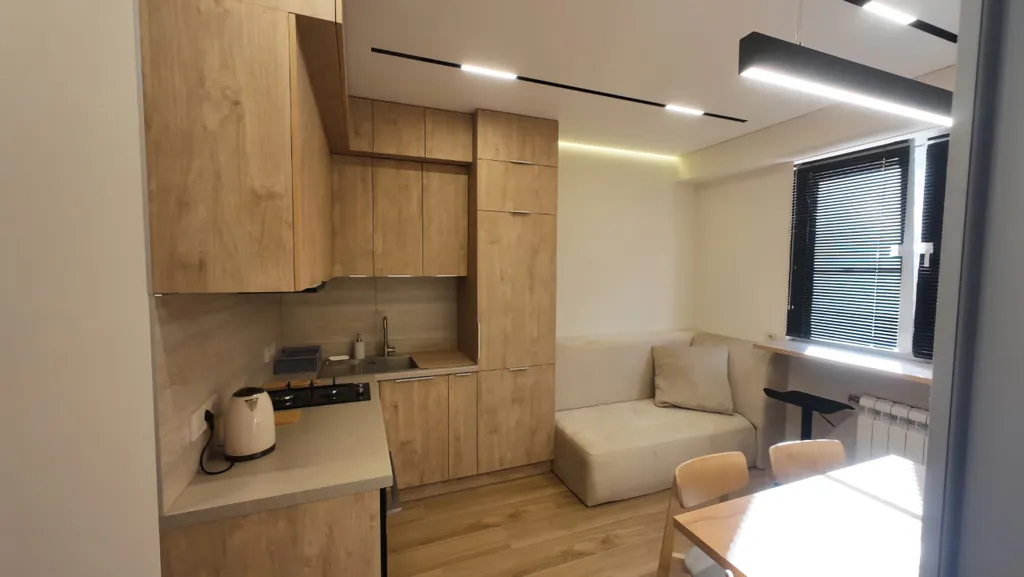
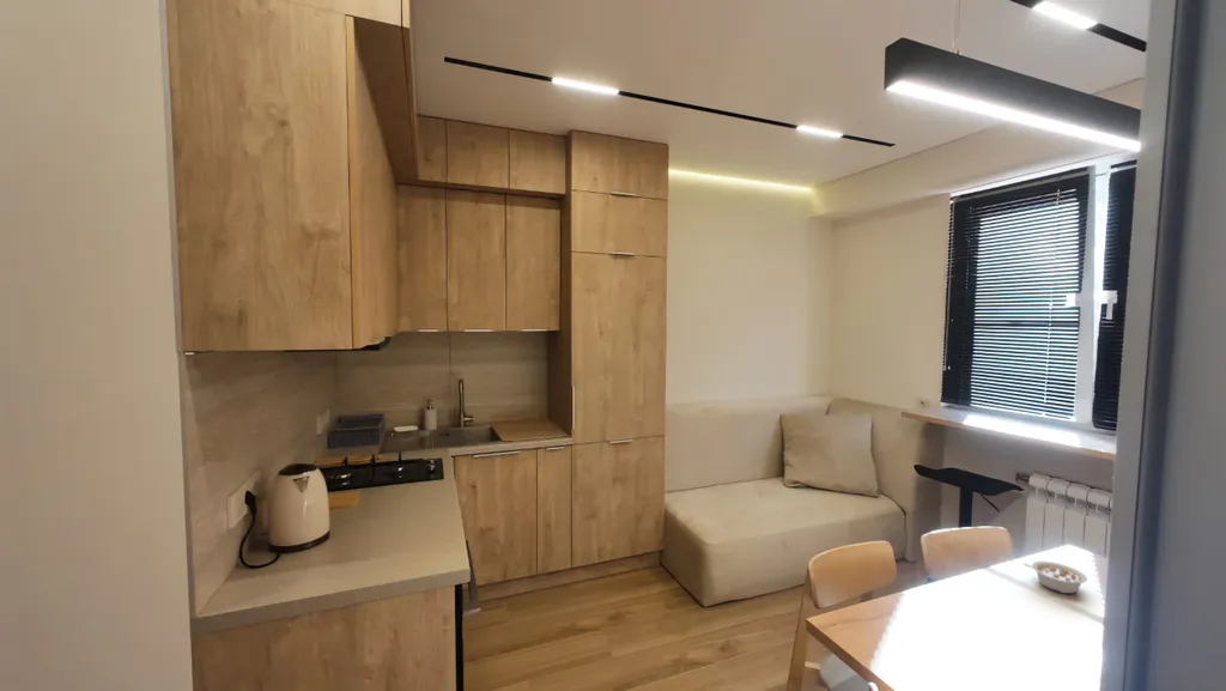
+ legume (1057, 577)
